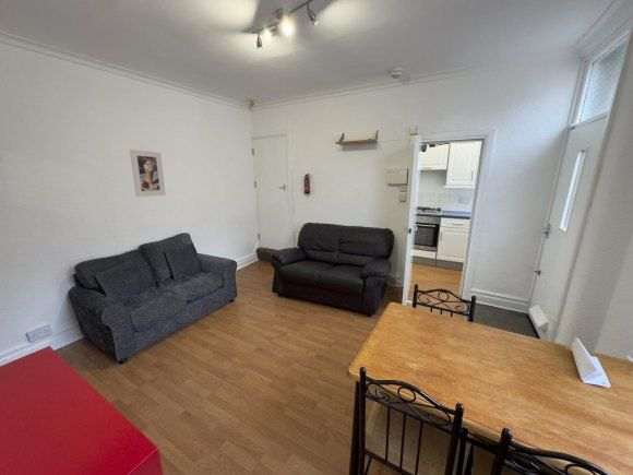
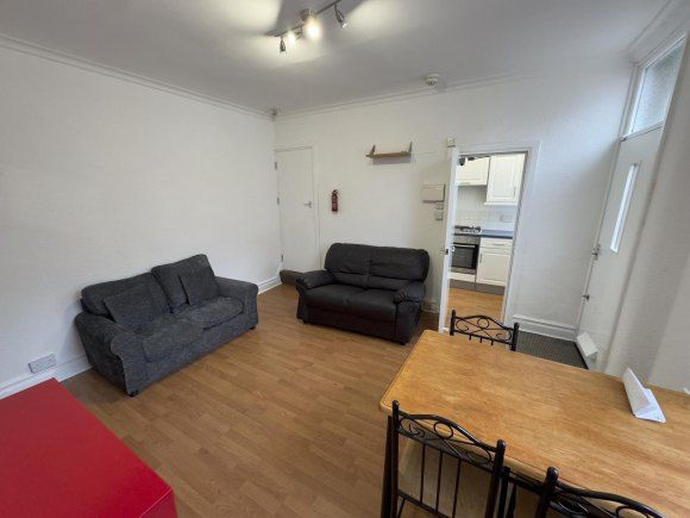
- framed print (148, 174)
